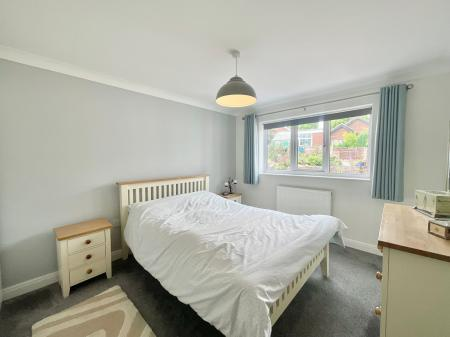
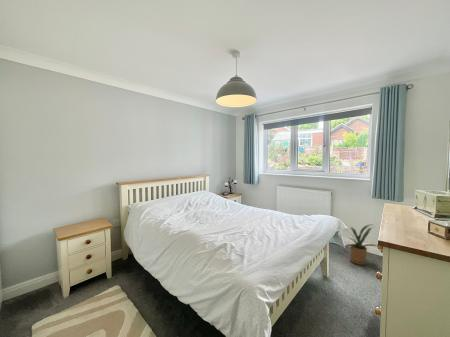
+ house plant (357, 241)
